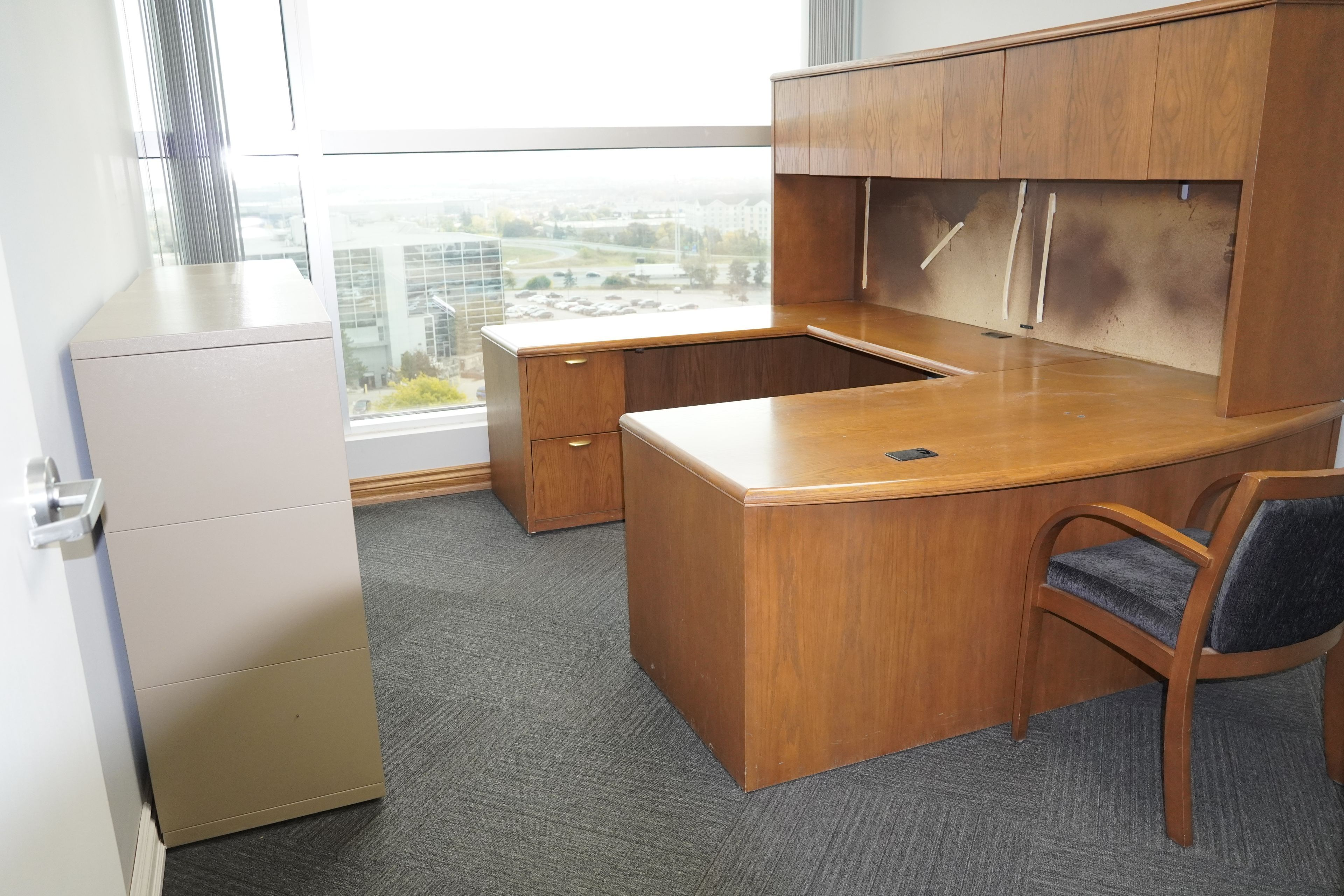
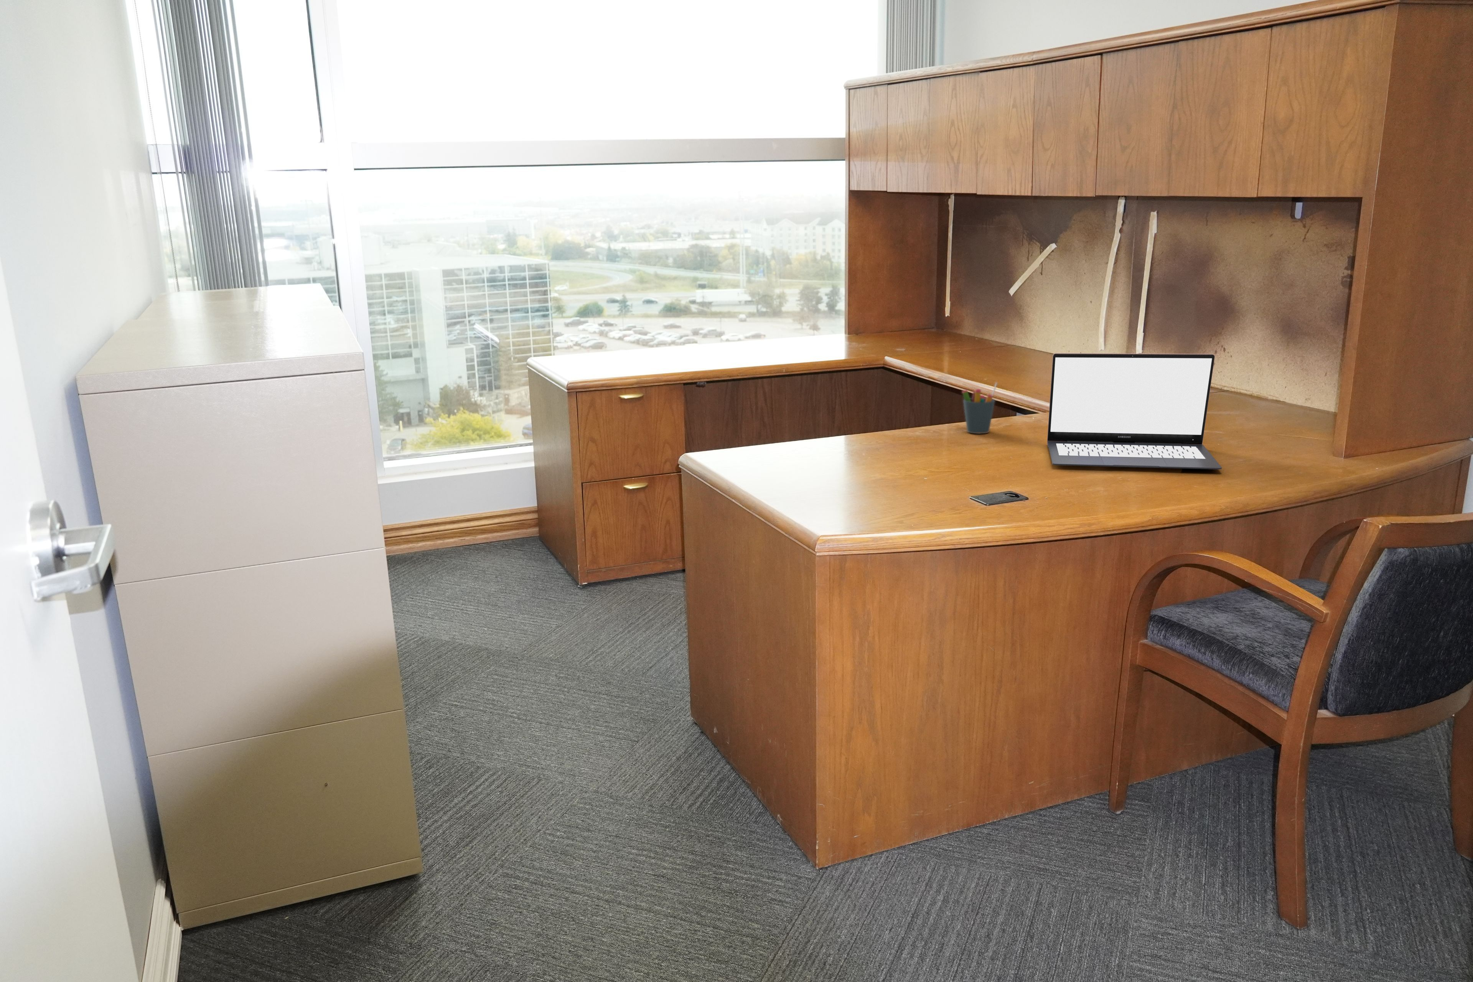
+ laptop (1132, 408)
+ pen holder (979, 408)
